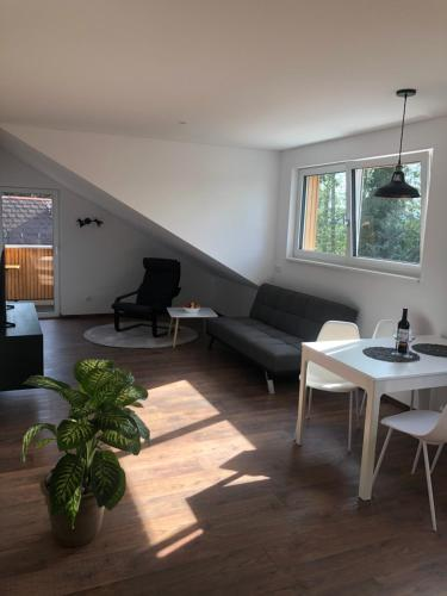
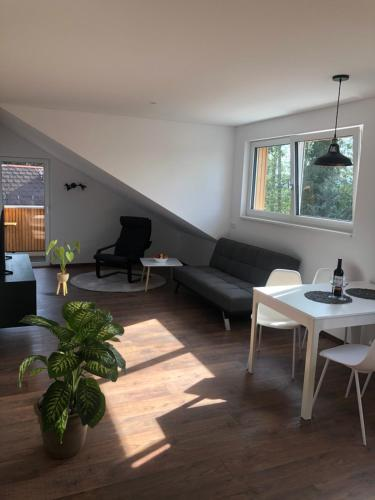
+ house plant (62, 266)
